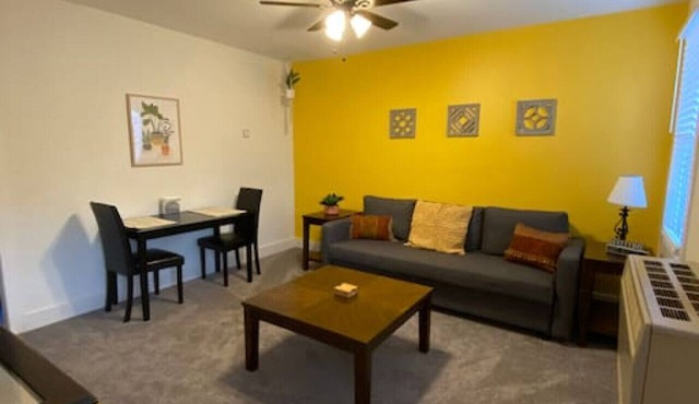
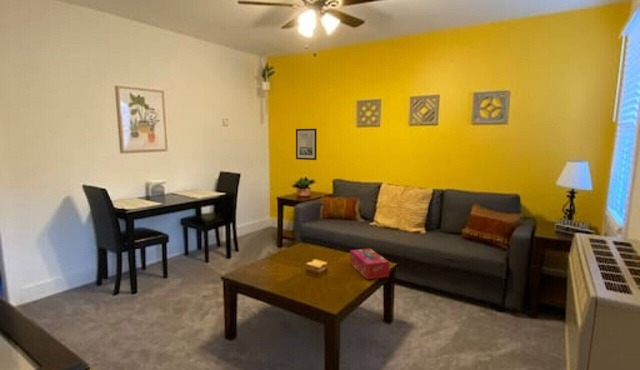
+ wall art (306, 144)
+ tissue box (368, 262)
